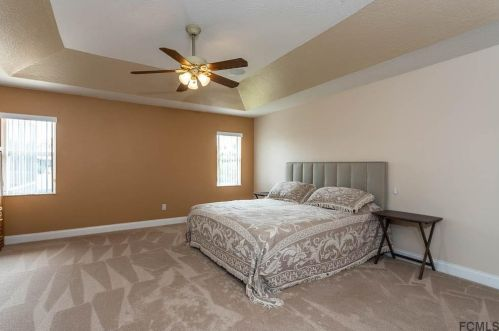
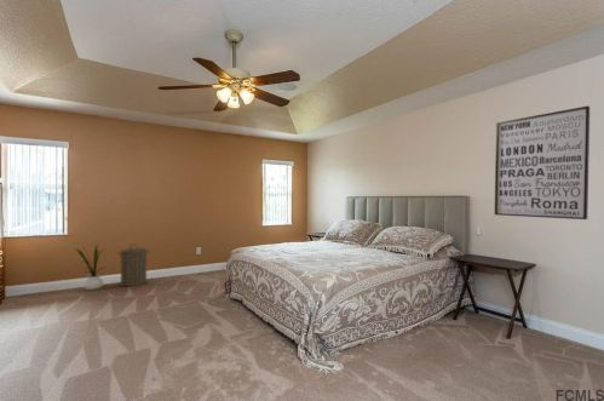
+ house plant (91, 263)
+ wall art (536, 166)
+ laundry hamper (133, 263)
